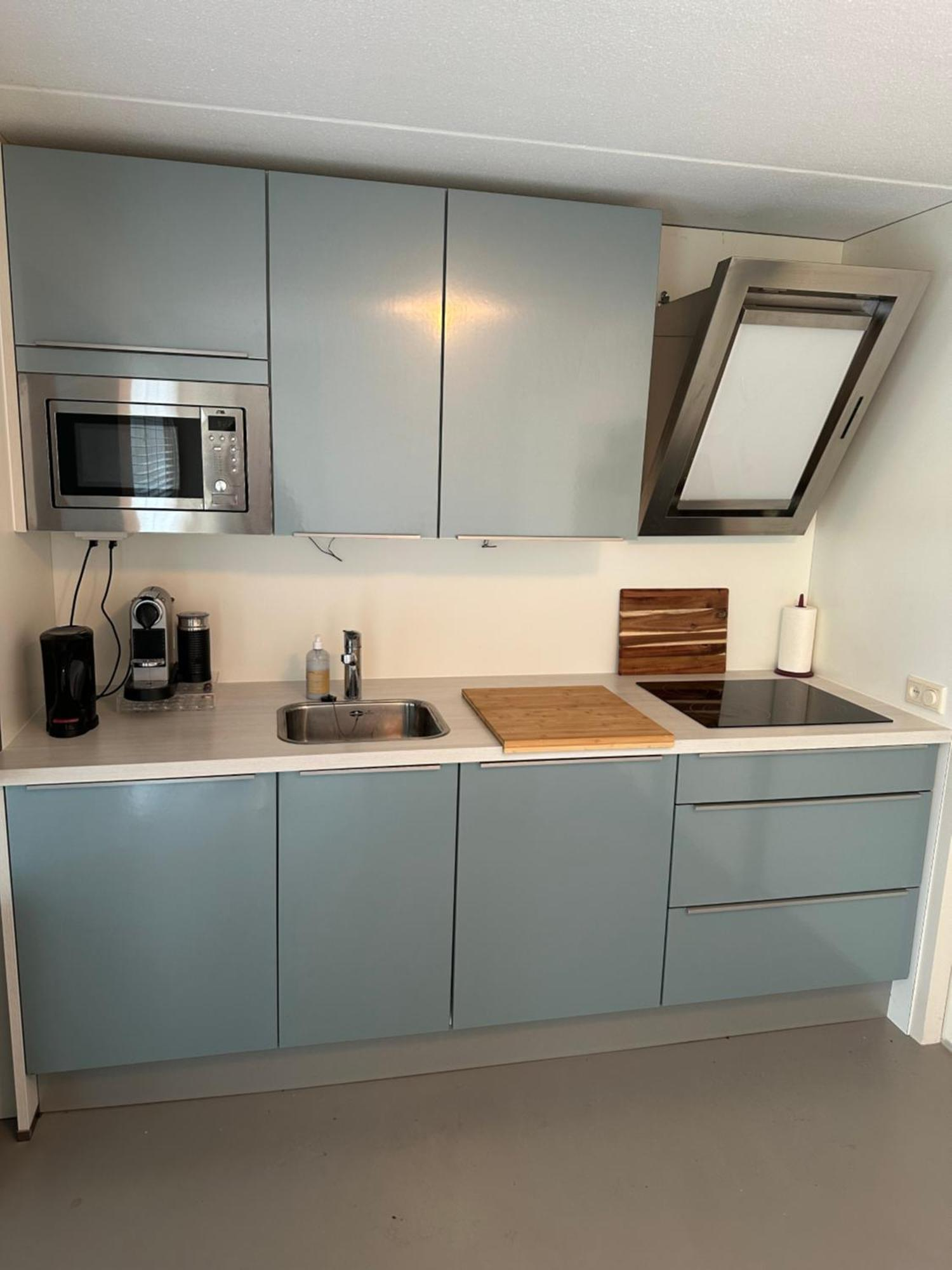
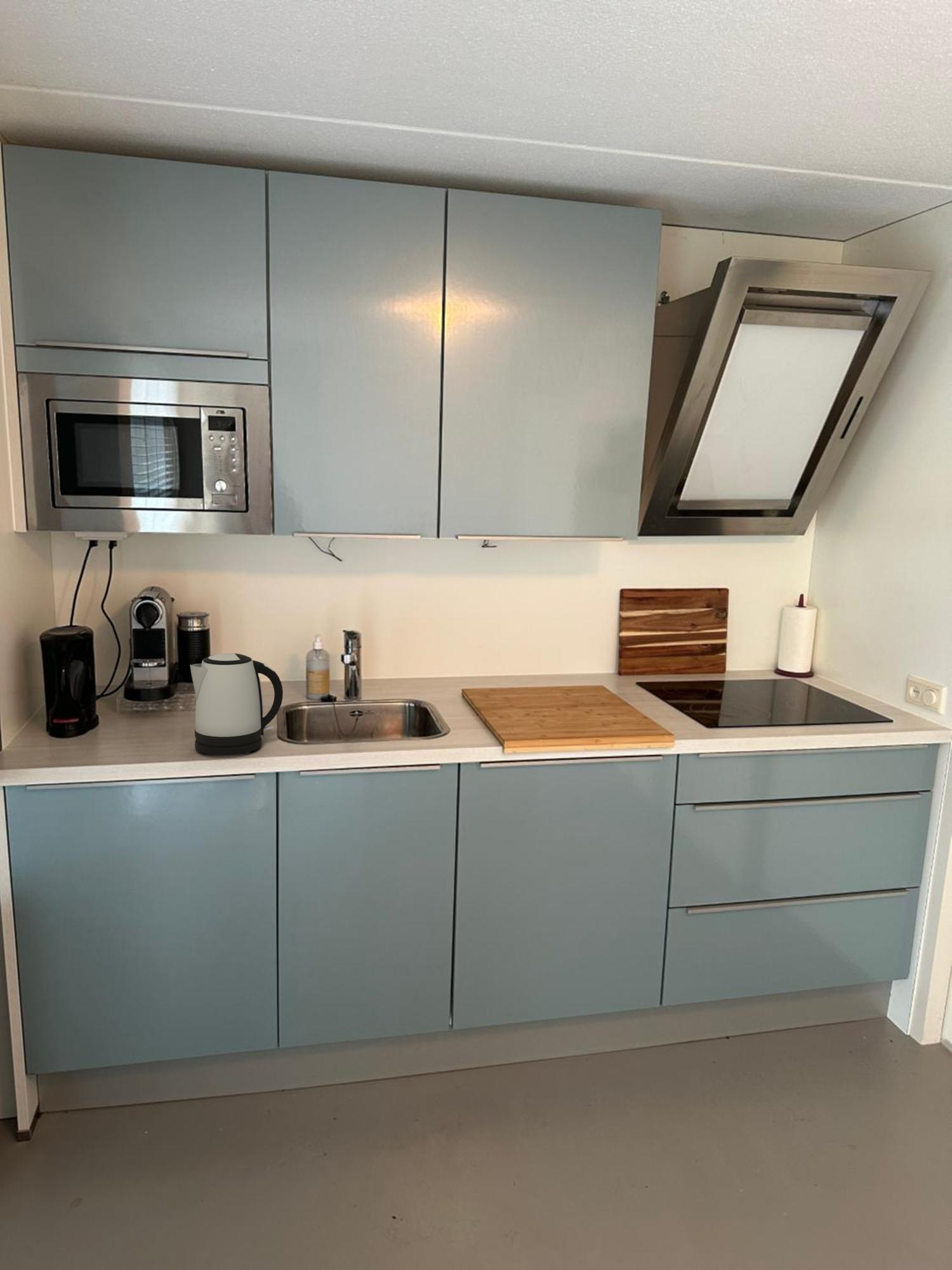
+ kettle (237, 700)
